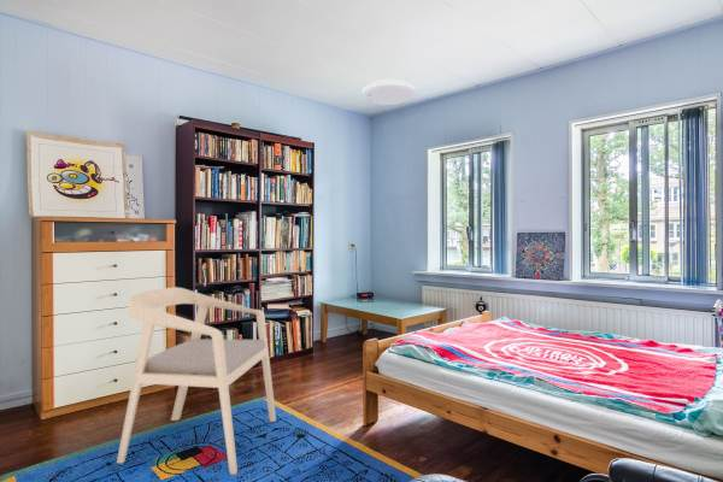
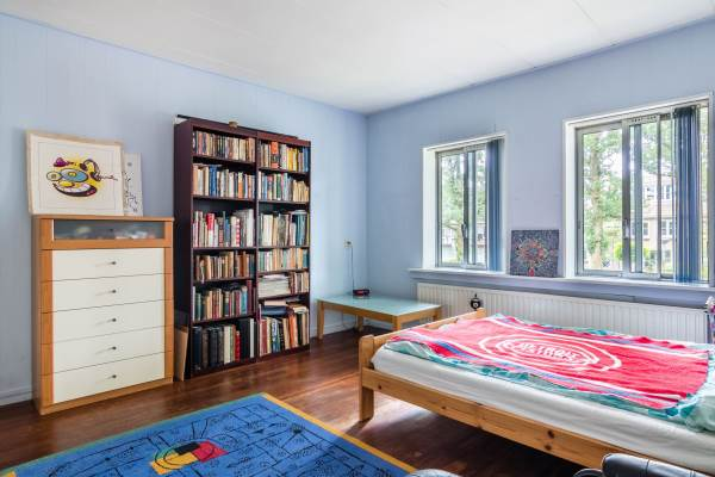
- armchair (201, 365)
- ceiling light (388, 93)
